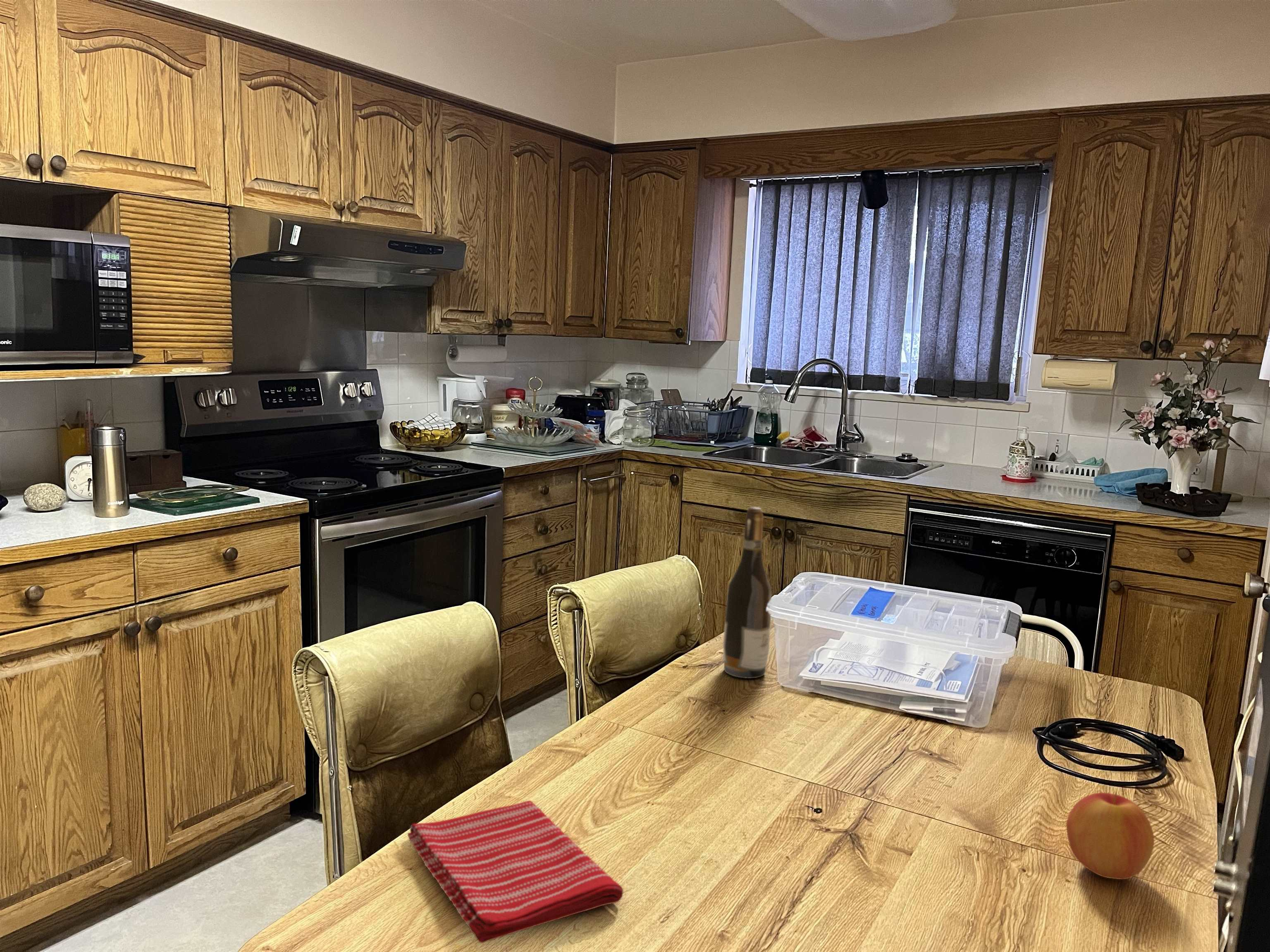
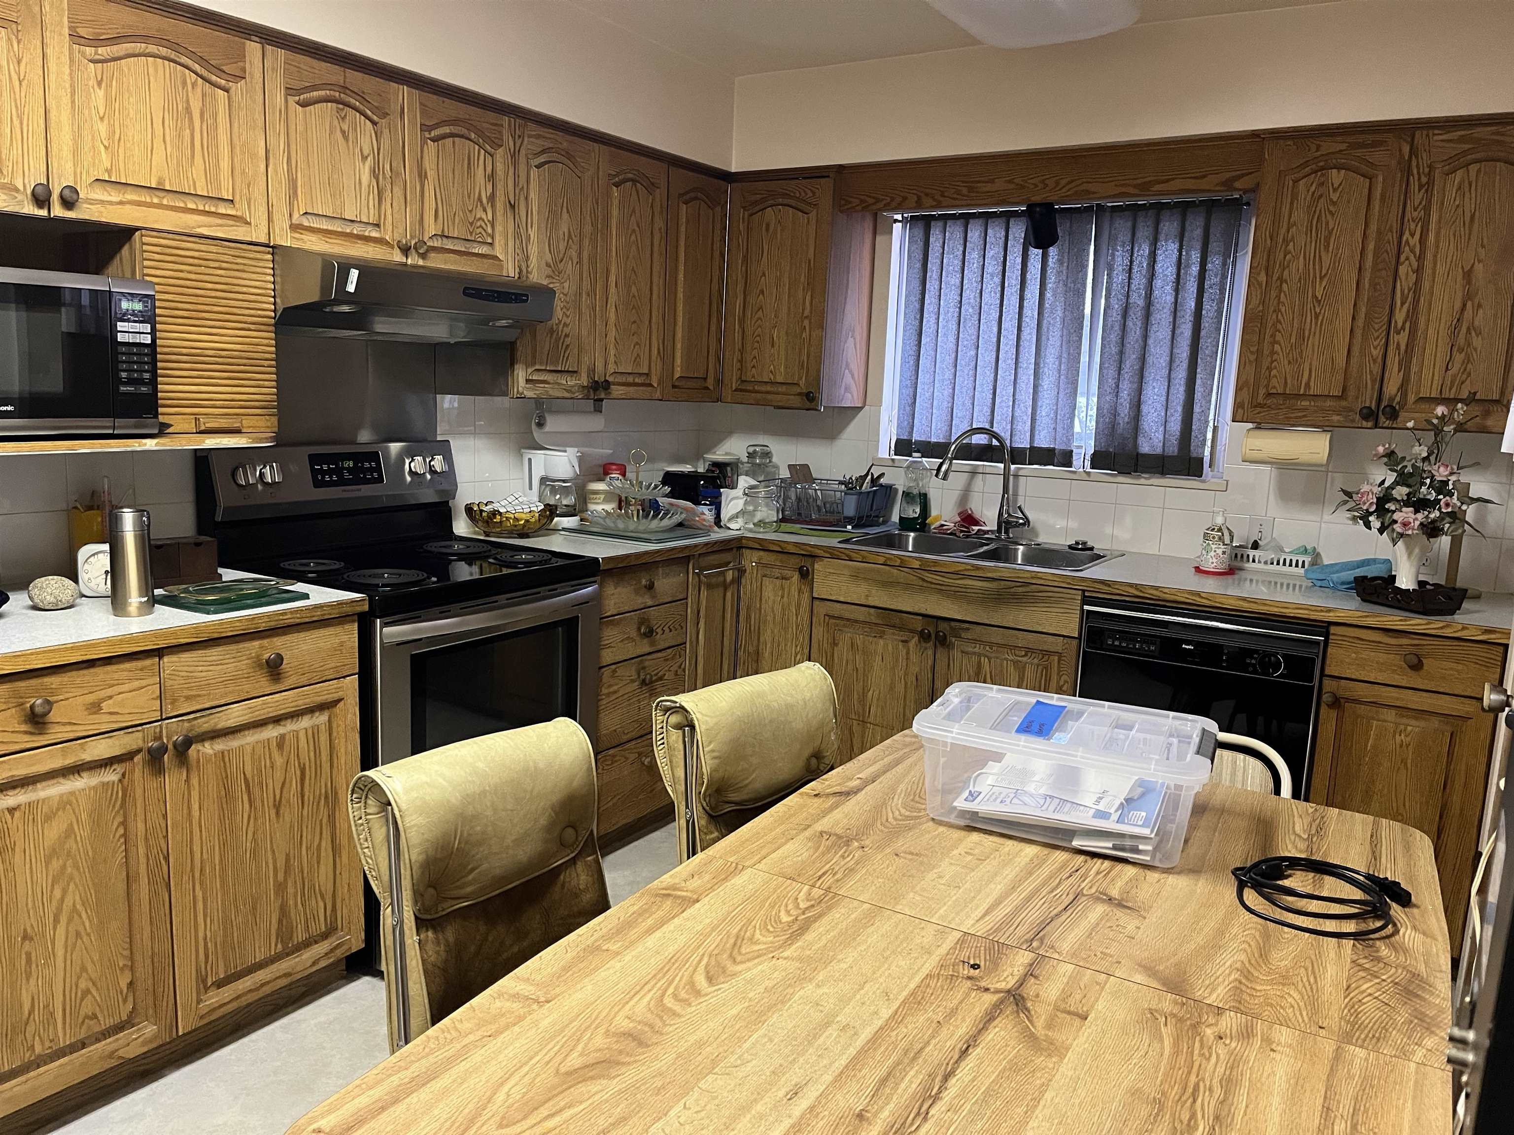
- apple (1110, 831)
- dish towel (511, 859)
- wine bottle (750, 590)
